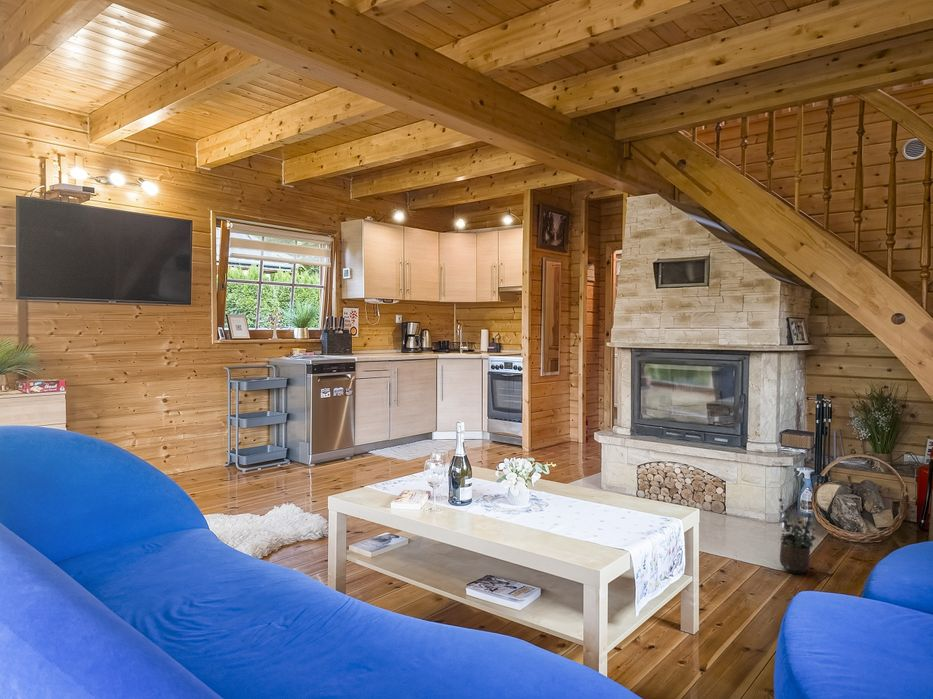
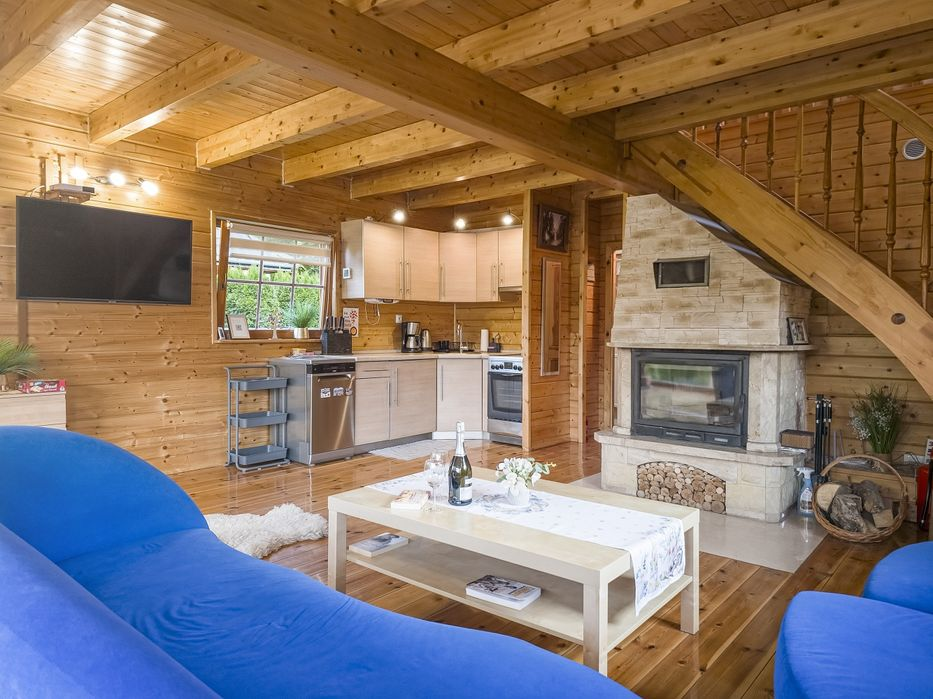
- potted plant (795, 536)
